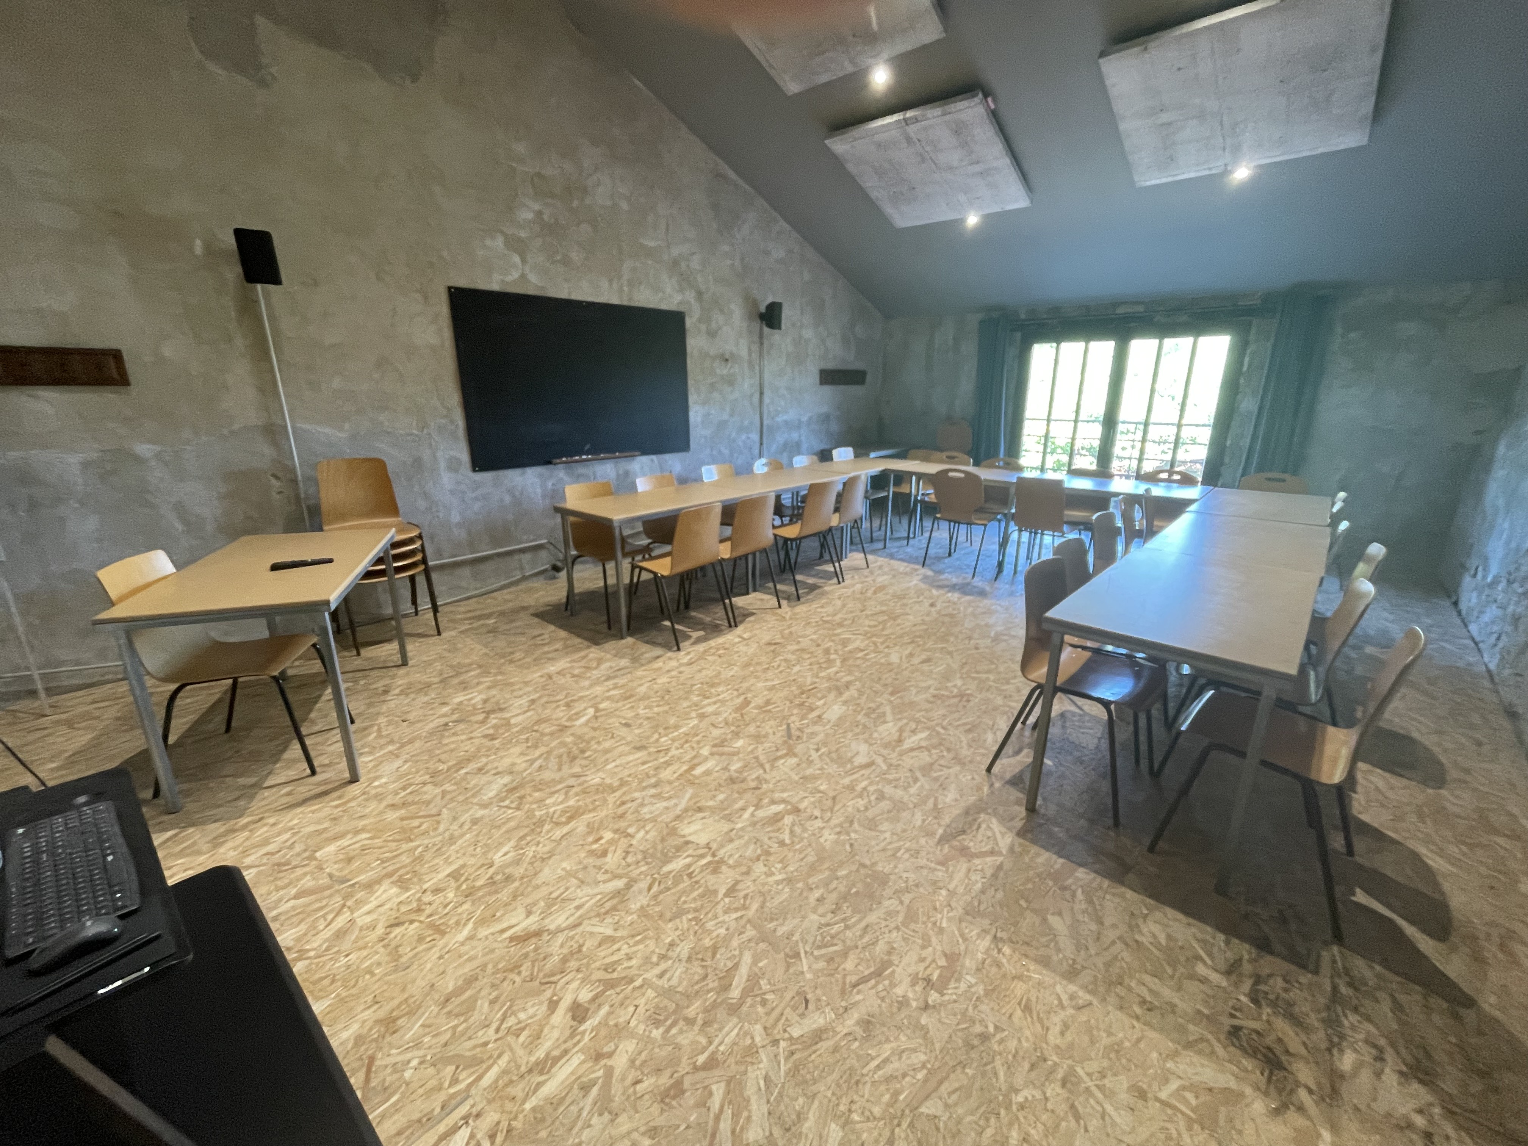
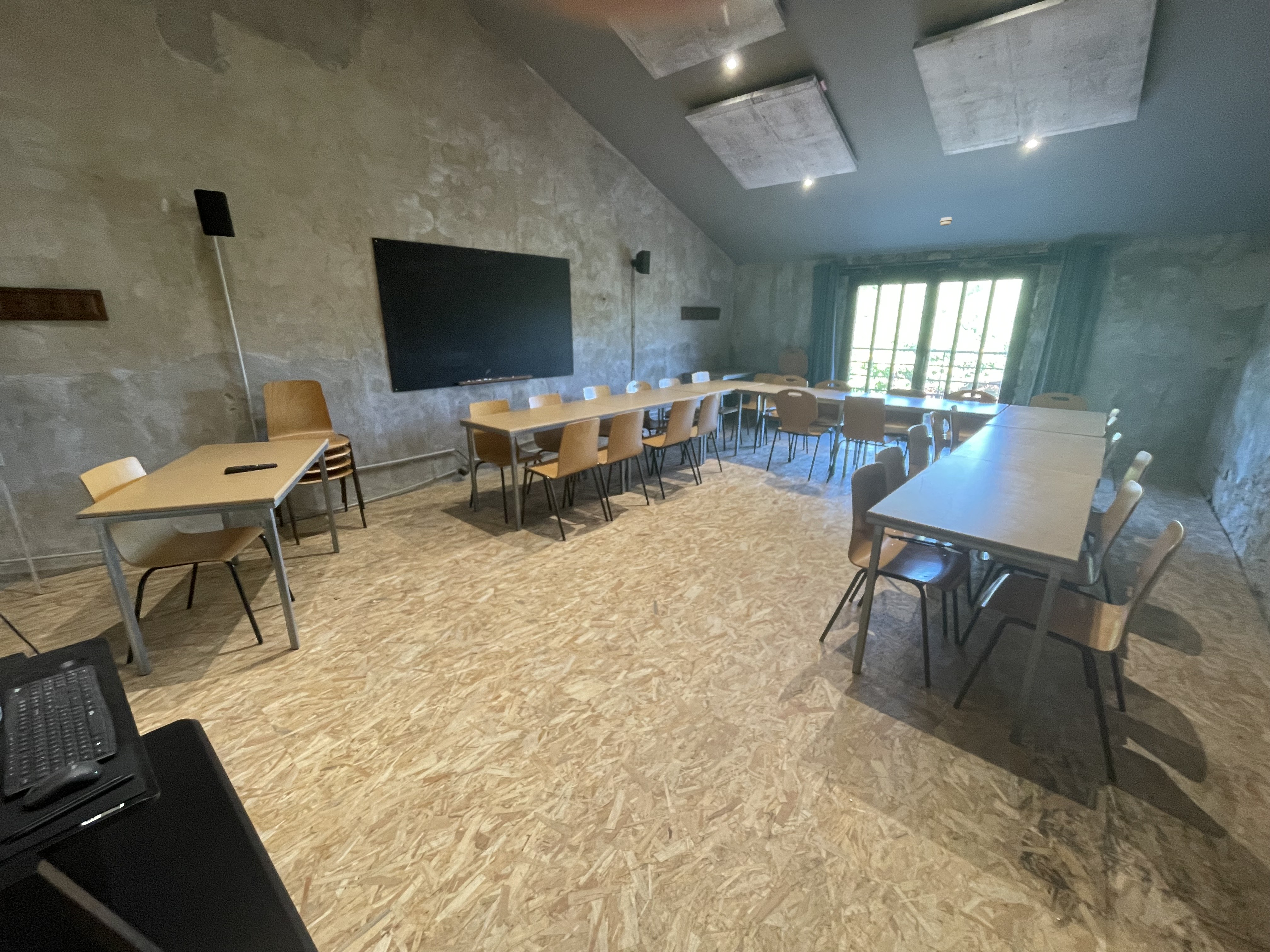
+ smoke detector (946, 221)
